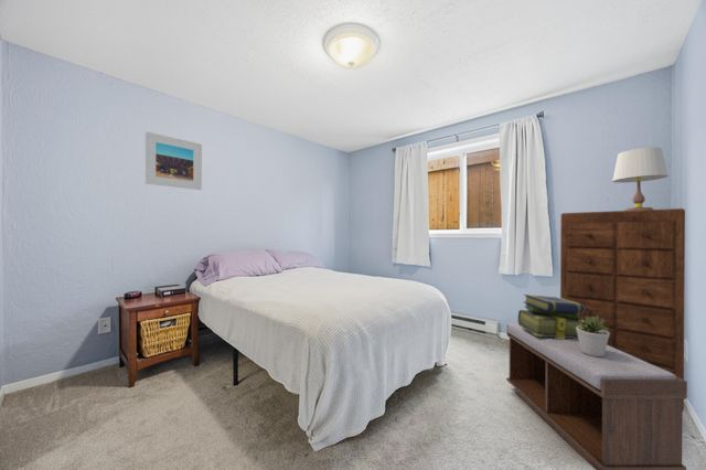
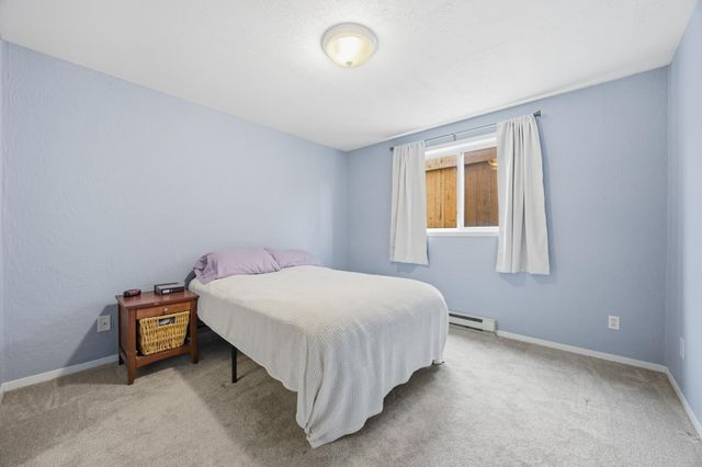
- bench (574, 382)
- potted plant (591, 332)
- dresser (614, 295)
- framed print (174, 162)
- stack of books (549, 313)
- table lamp (639, 181)
